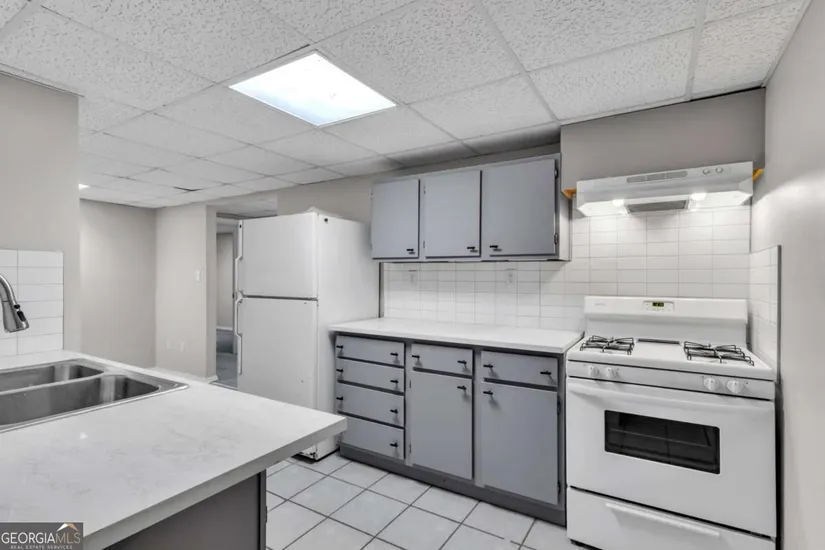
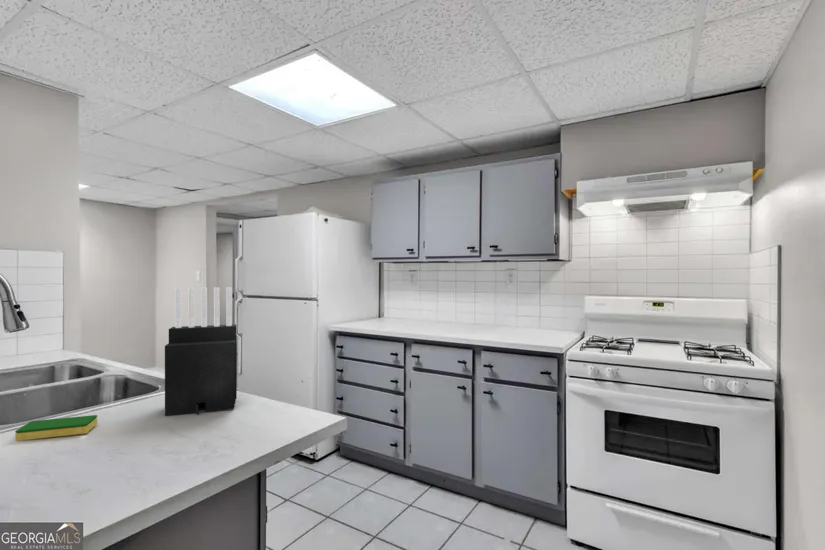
+ dish sponge (58, 427)
+ knife block (202, 348)
